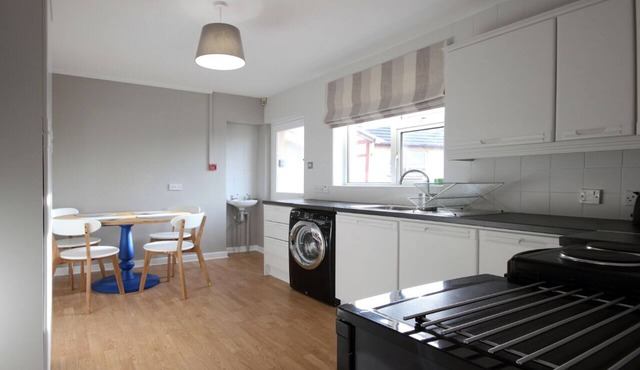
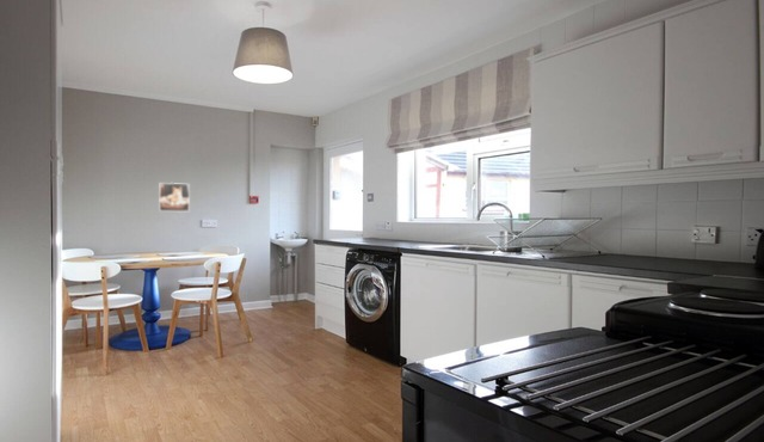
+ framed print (174, 197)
